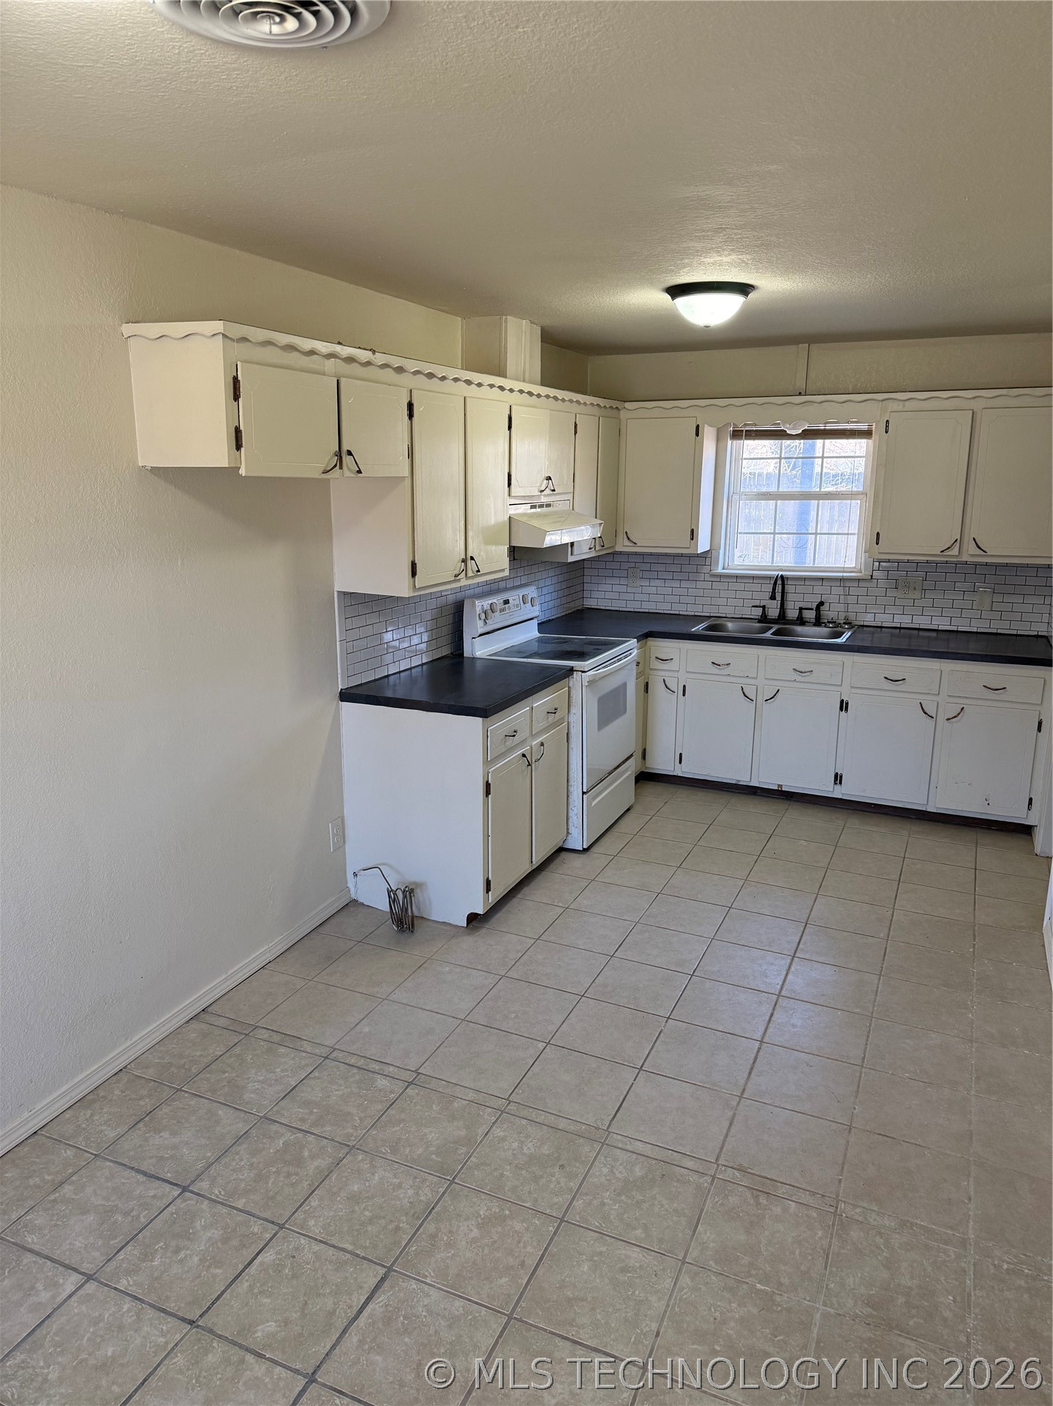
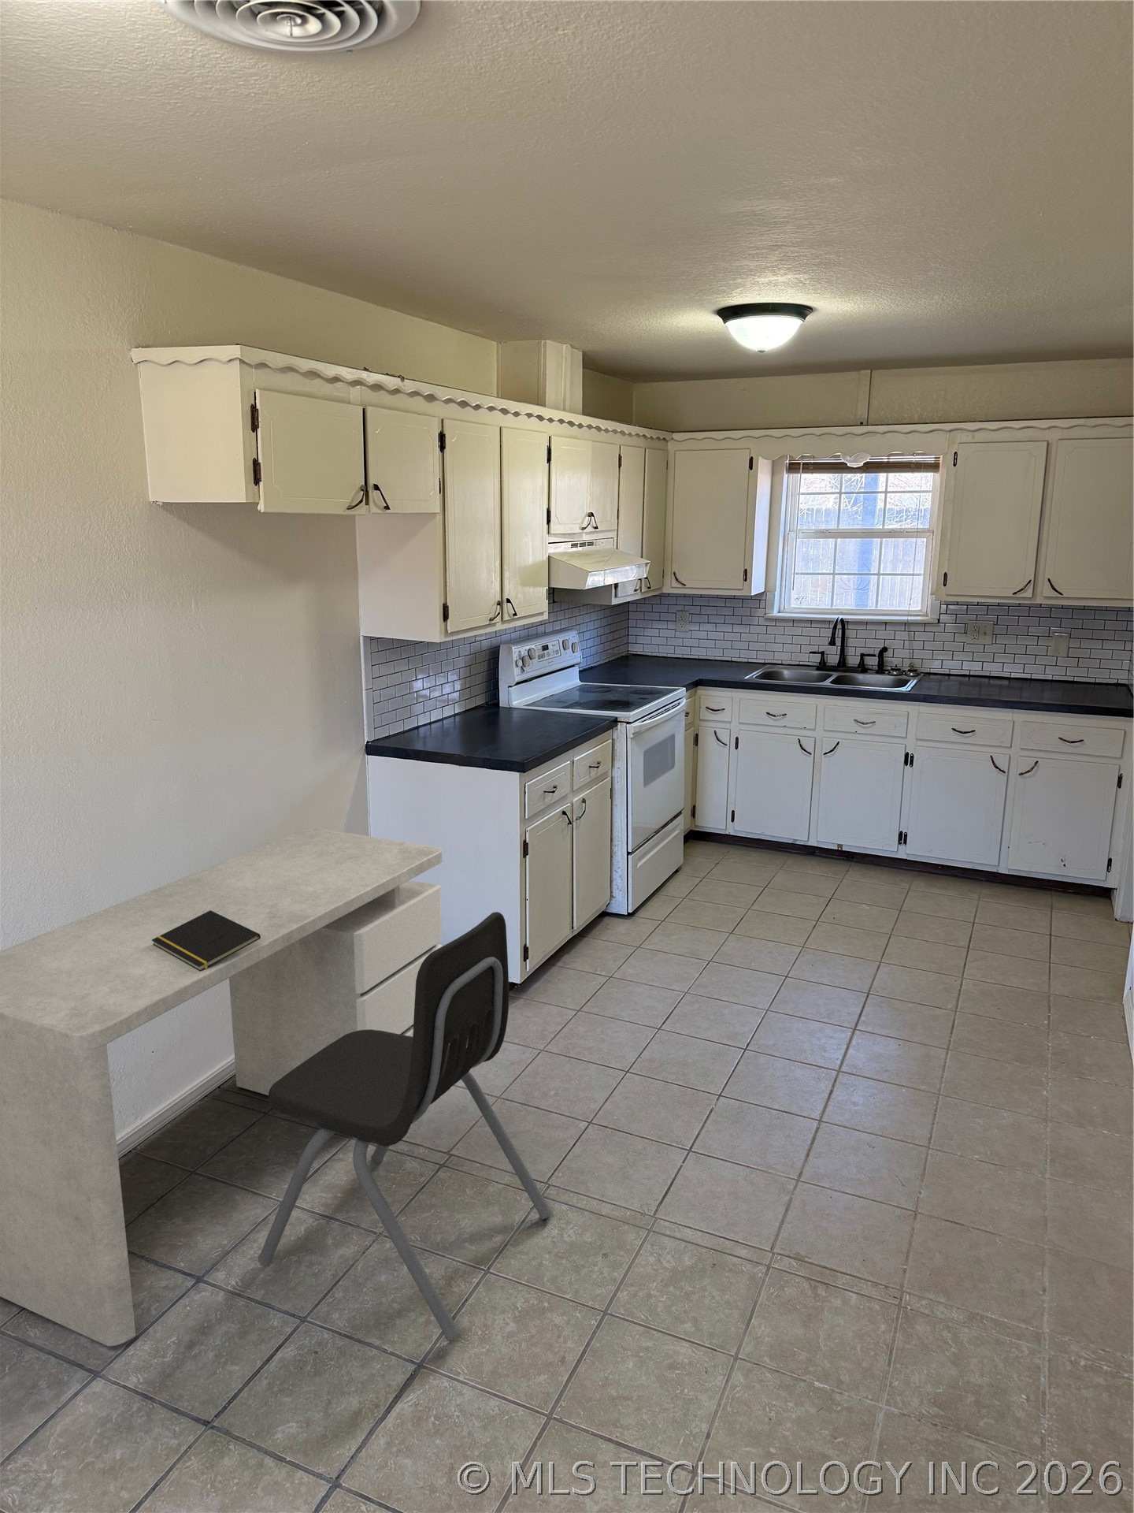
+ notepad (206, 938)
+ desk (236, 1031)
+ dining chair (403, 1084)
